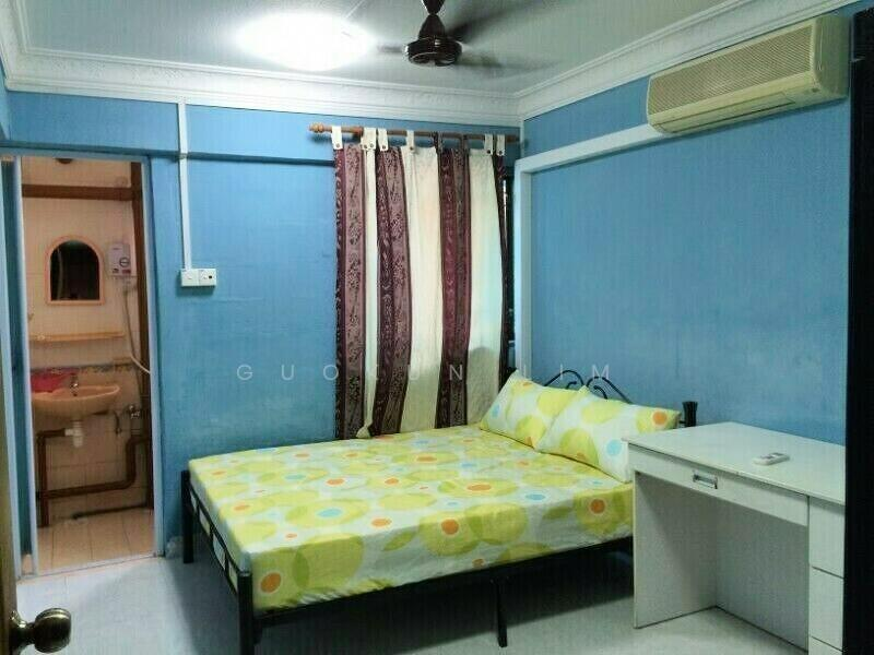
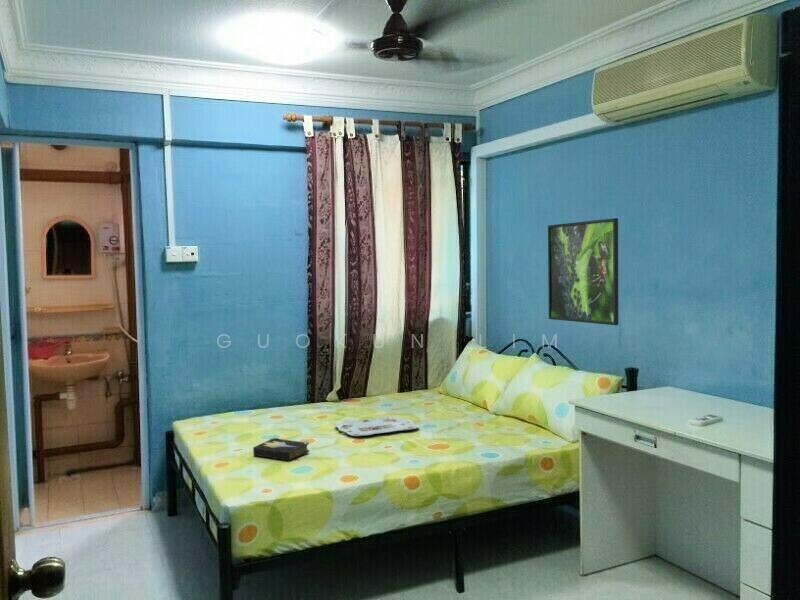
+ serving tray (376, 426)
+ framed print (580, 272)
+ hardback book (281, 448)
